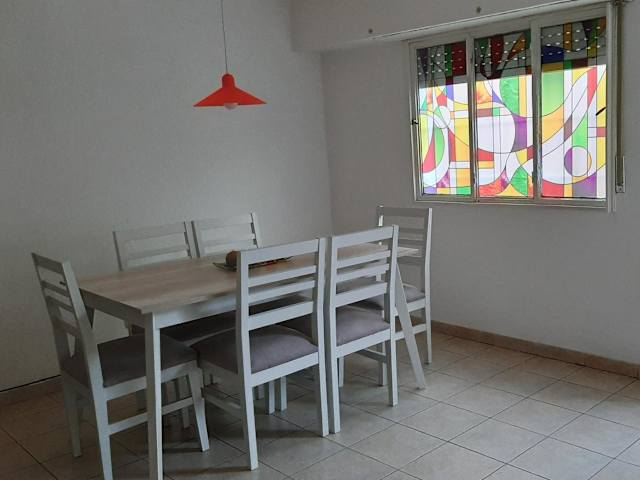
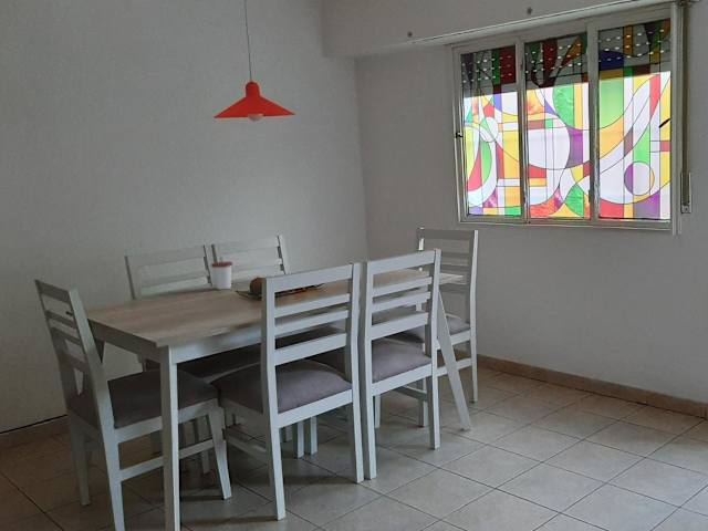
+ cup (222, 272)
